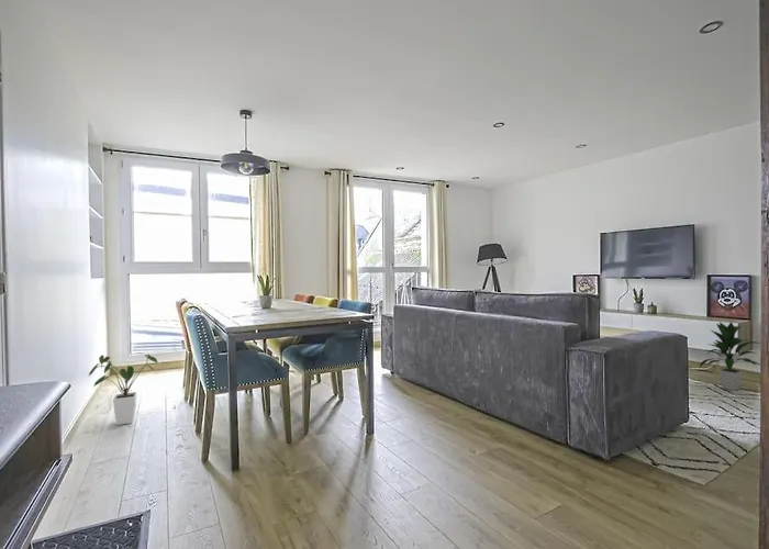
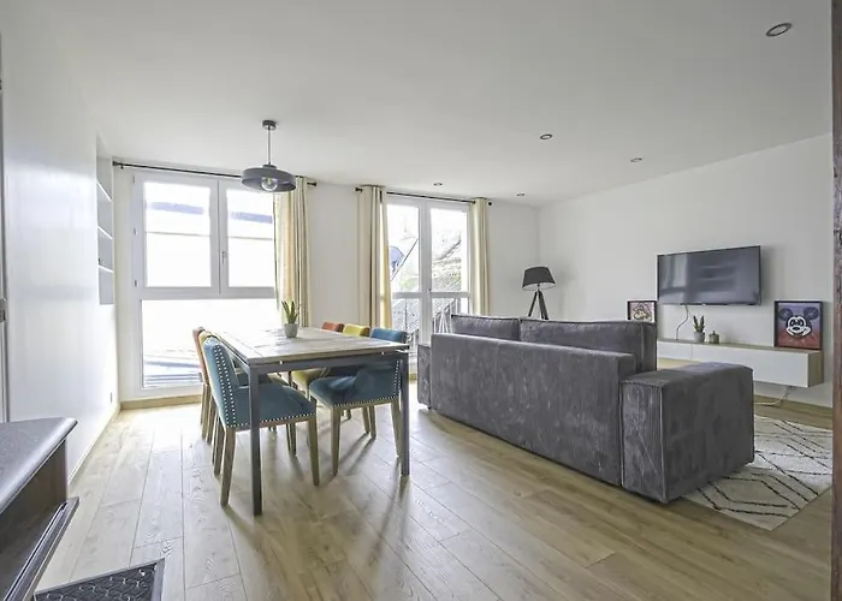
- indoor plant (728, 354)
- house plant (124, 388)
